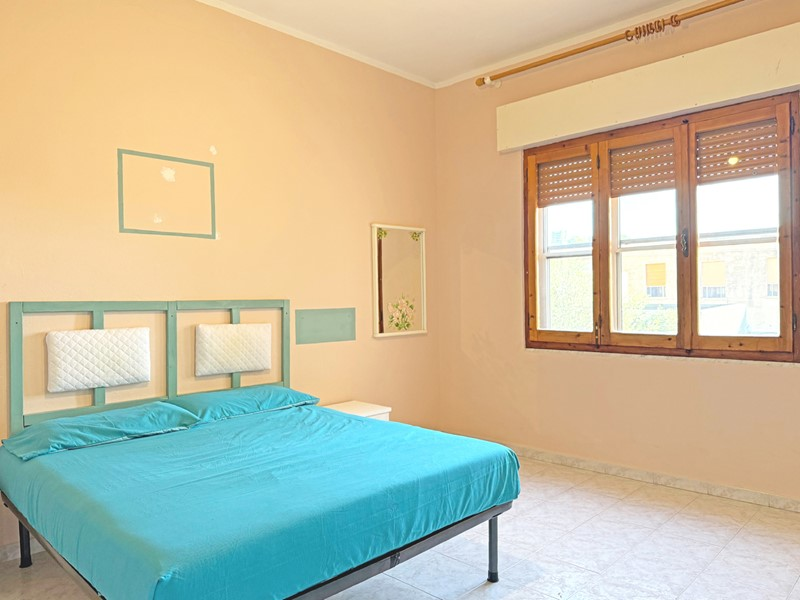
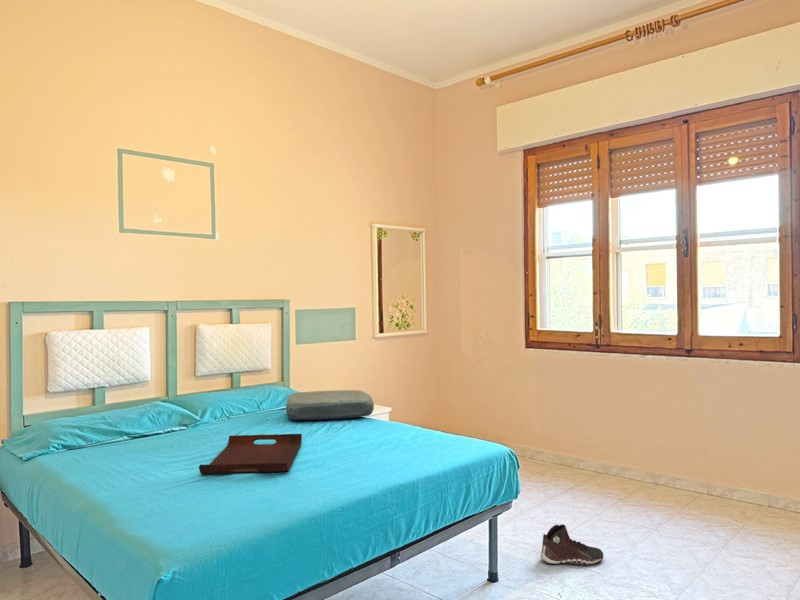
+ sneaker (572, 543)
+ serving tray (255, 453)
+ cushion (329, 404)
